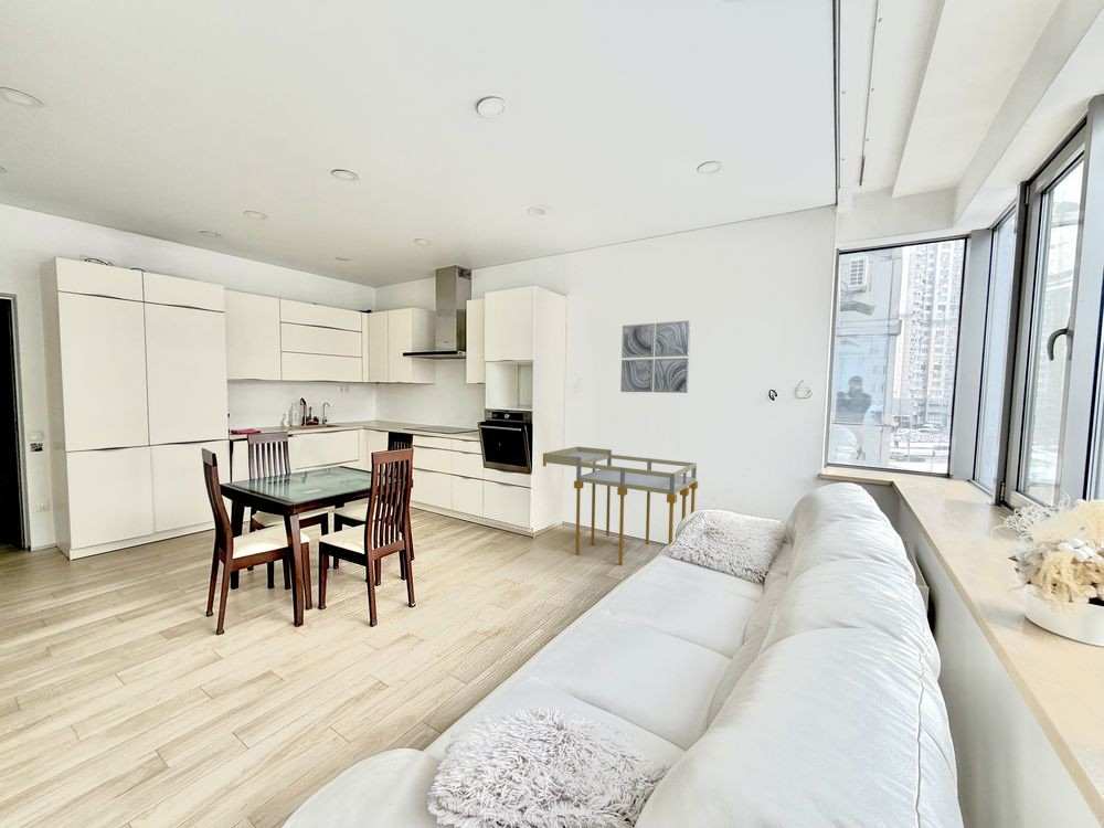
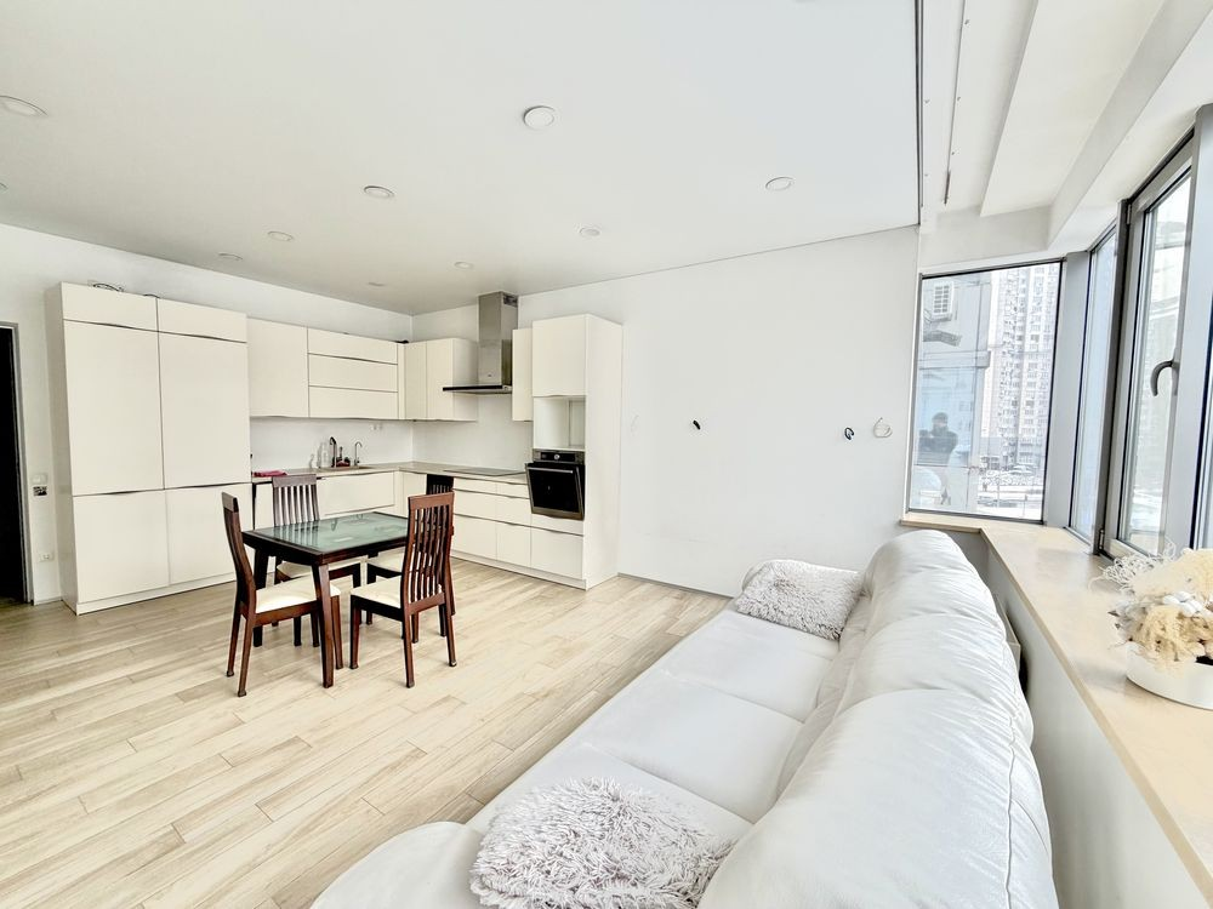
- wall art (652, 357)
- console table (620, 502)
